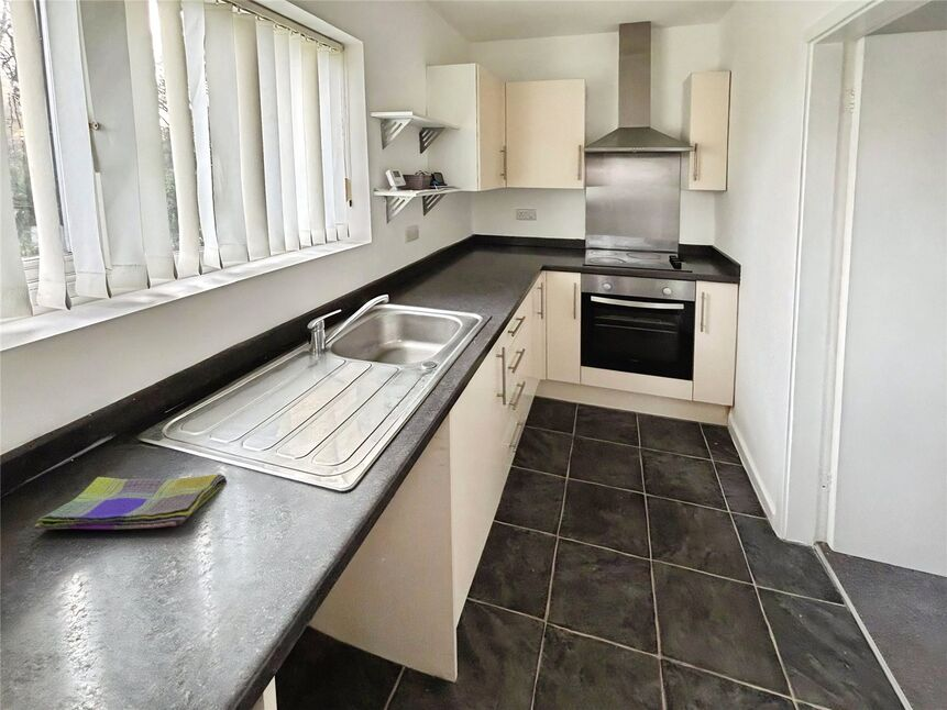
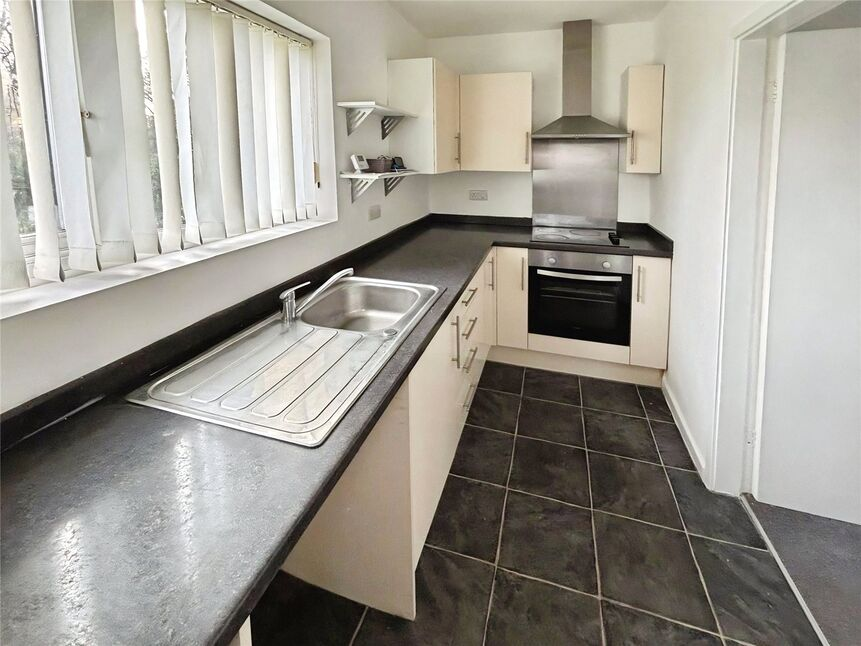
- dish towel (140, 498)
